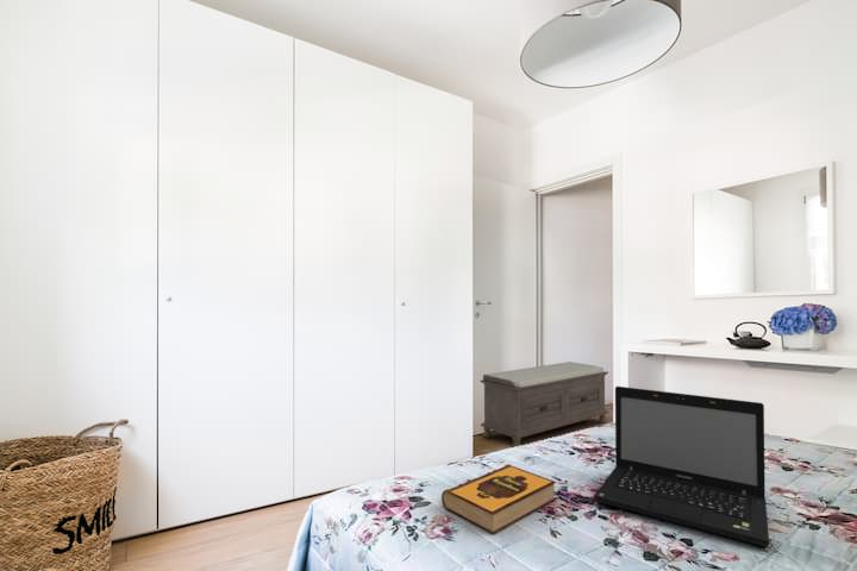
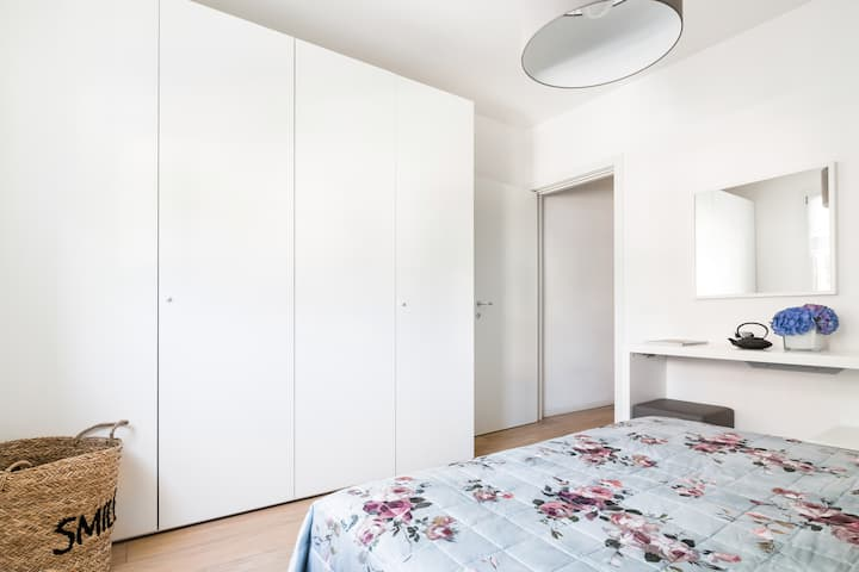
- laptop (678, 453)
- hardback book (499, 494)
- bench (546, 400)
